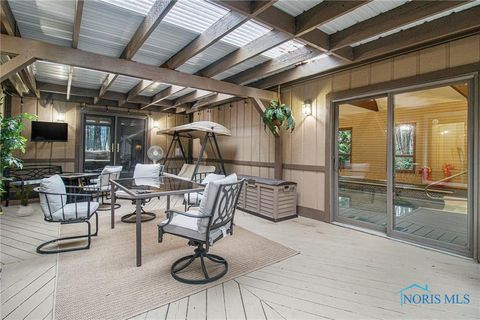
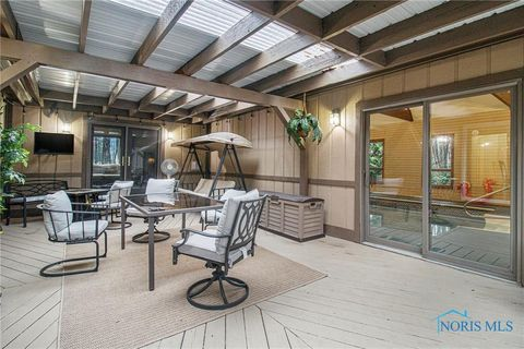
- house plant (23, 197)
